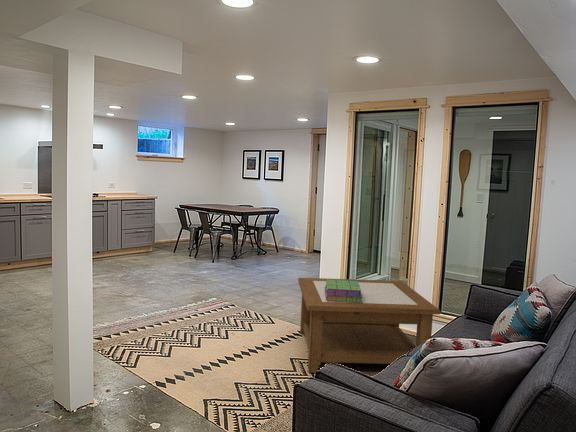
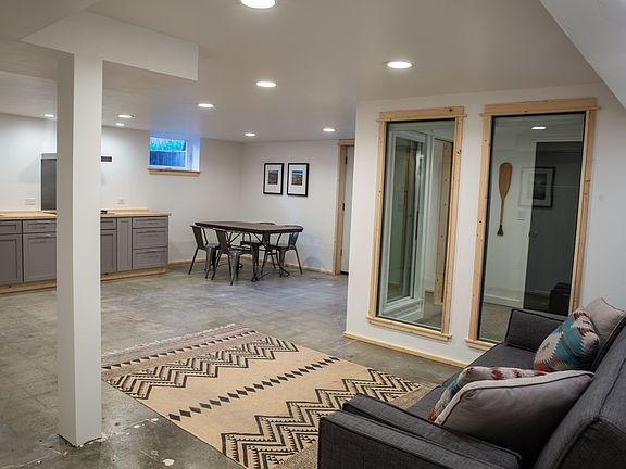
- coffee table (359, 321)
- stack of books (342, 290)
